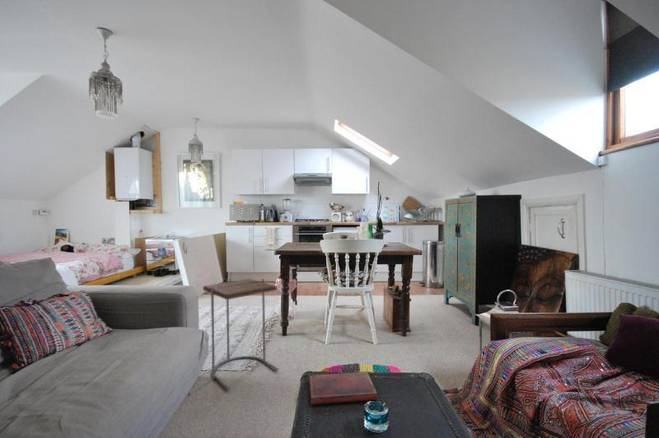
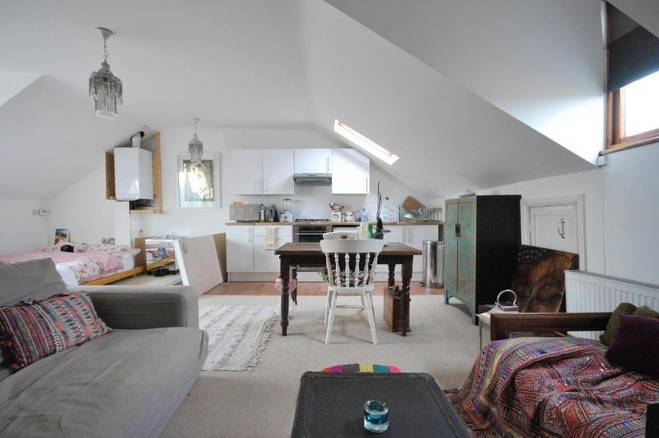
- side table (228, 326)
- diary (341, 387)
